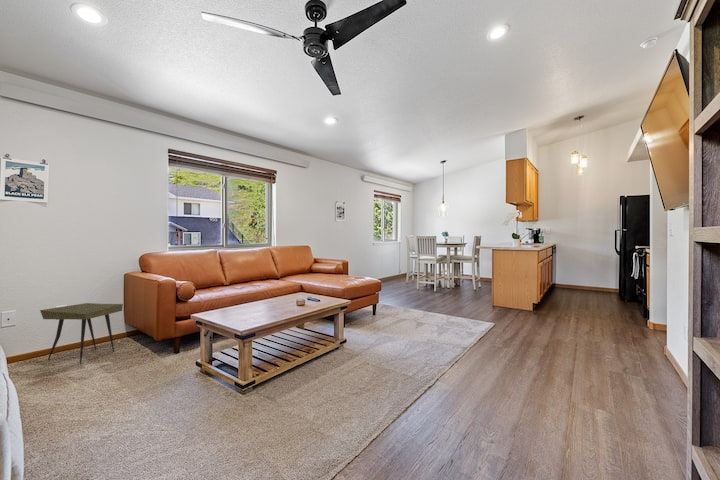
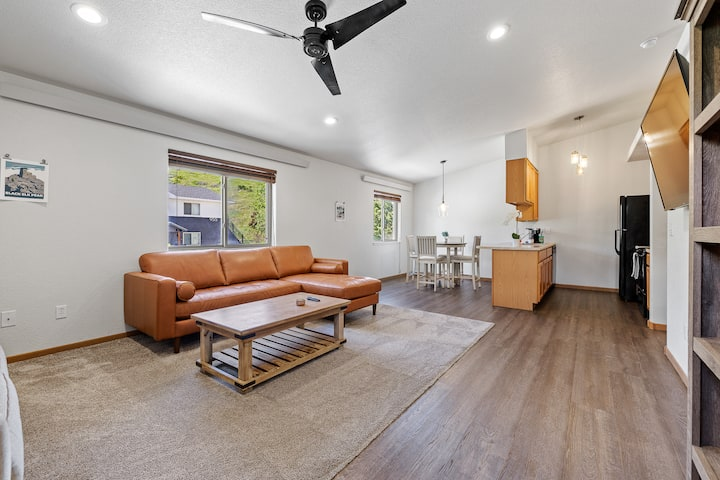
- side table (83, 331)
